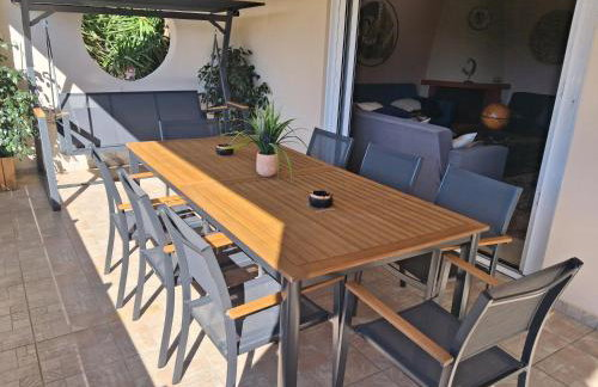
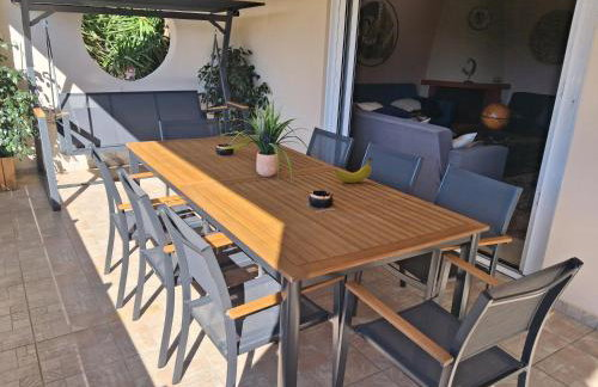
+ fruit (355, 172)
